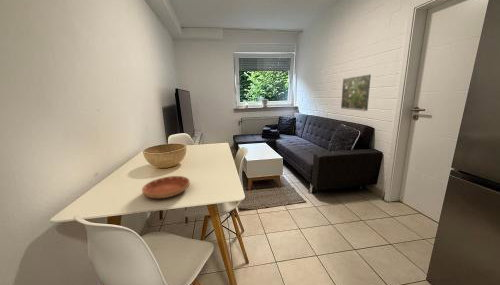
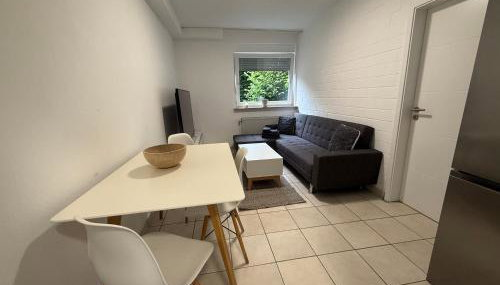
- saucer (167, 187)
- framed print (354, 93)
